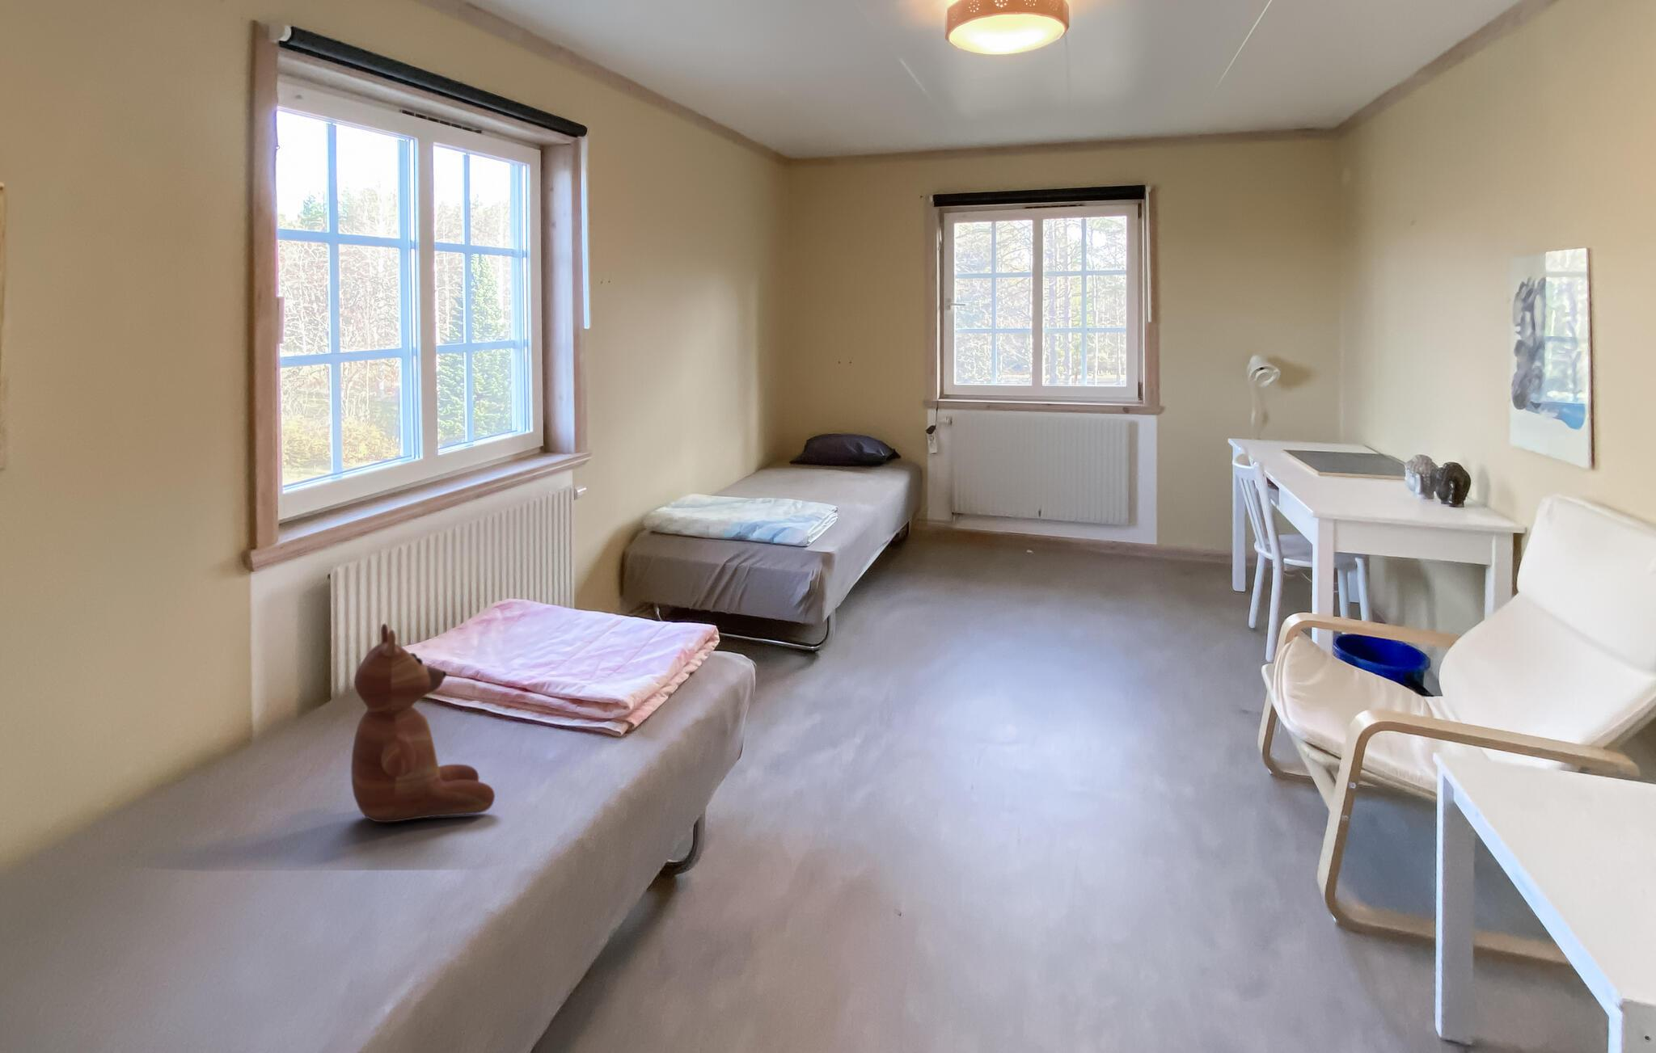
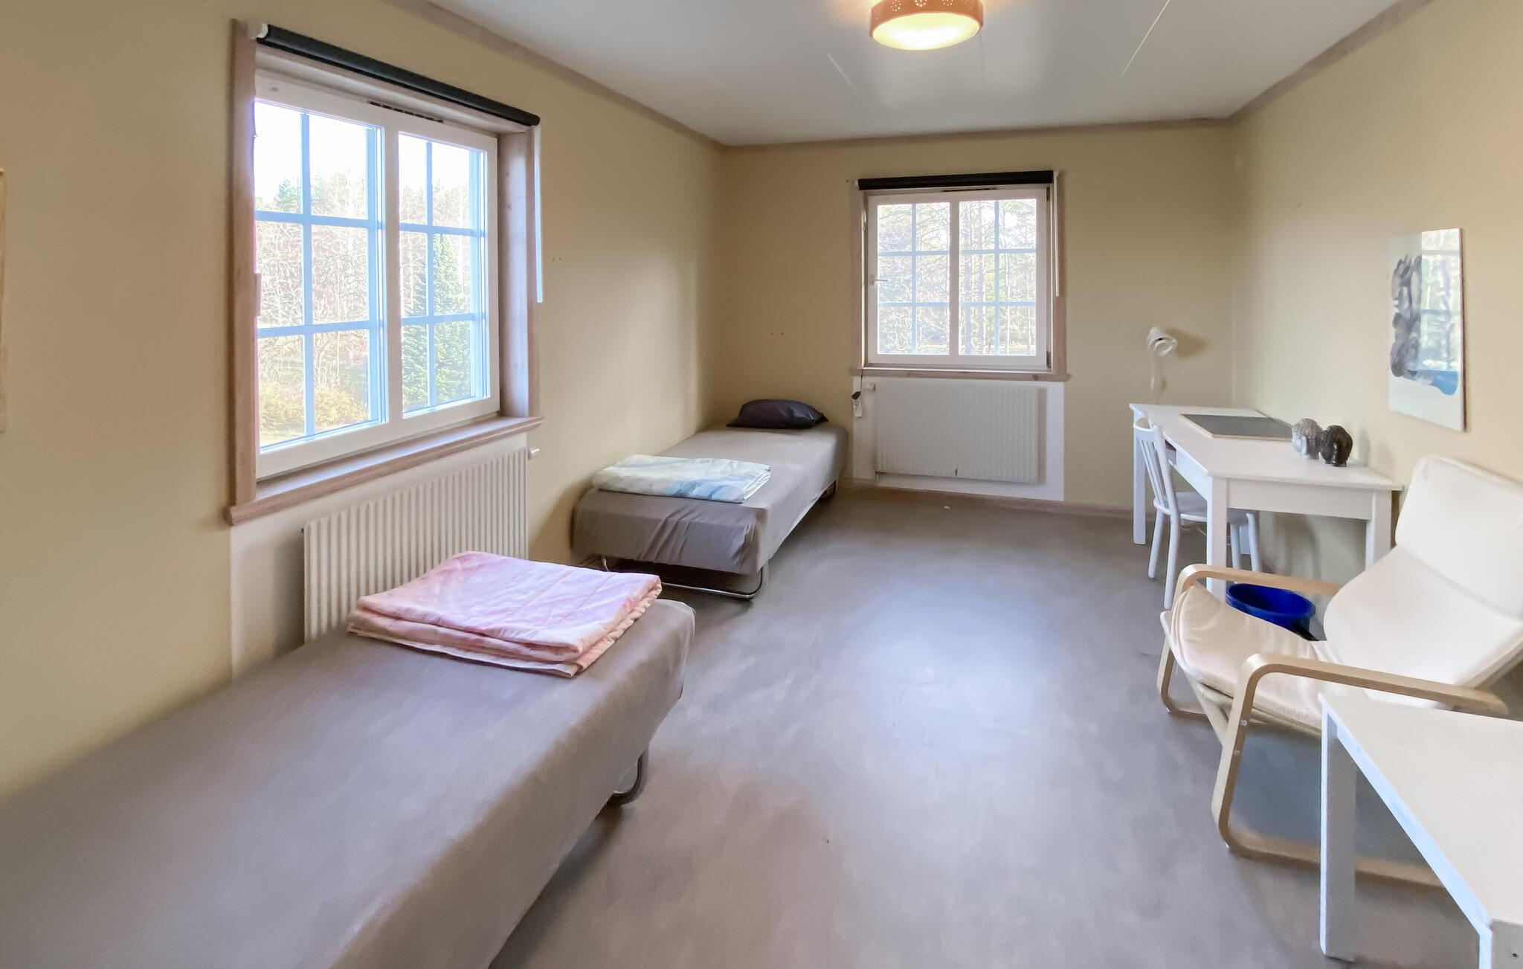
- teddy bear (420, 719)
